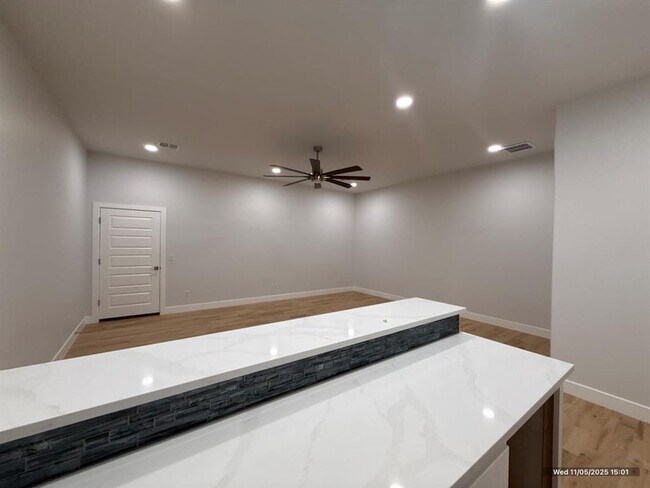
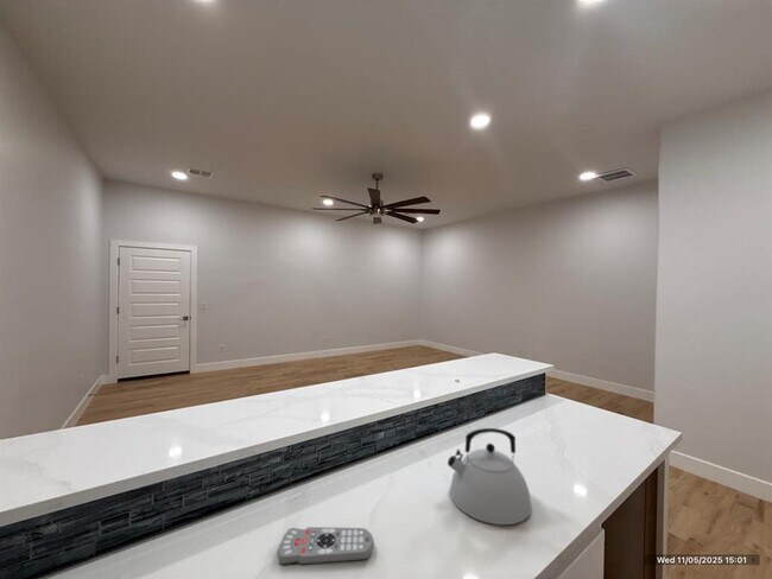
+ remote control (327, 545)
+ kettle (488, 463)
